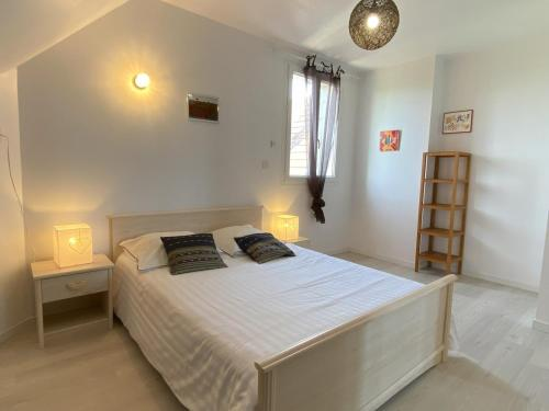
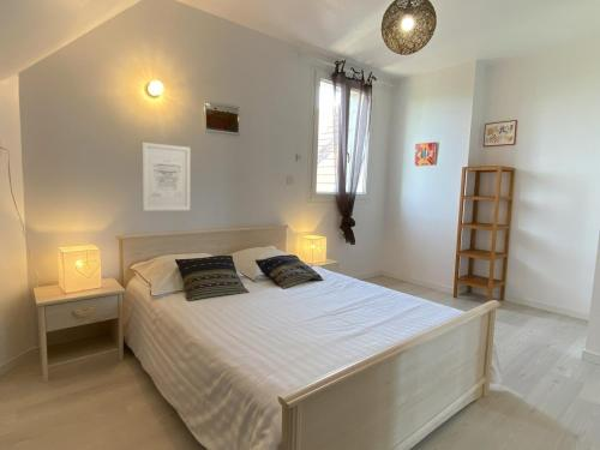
+ wall art (167, 178)
